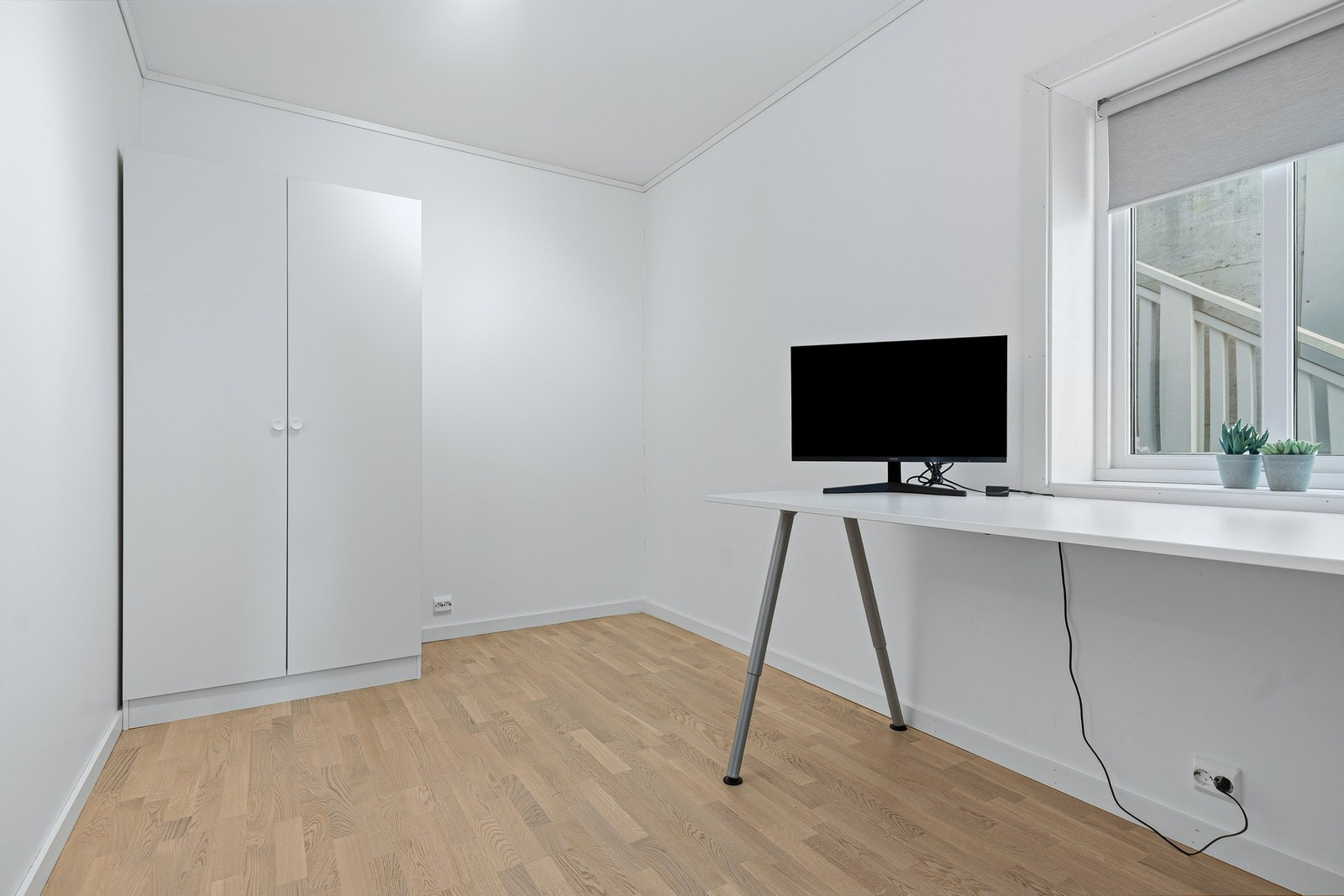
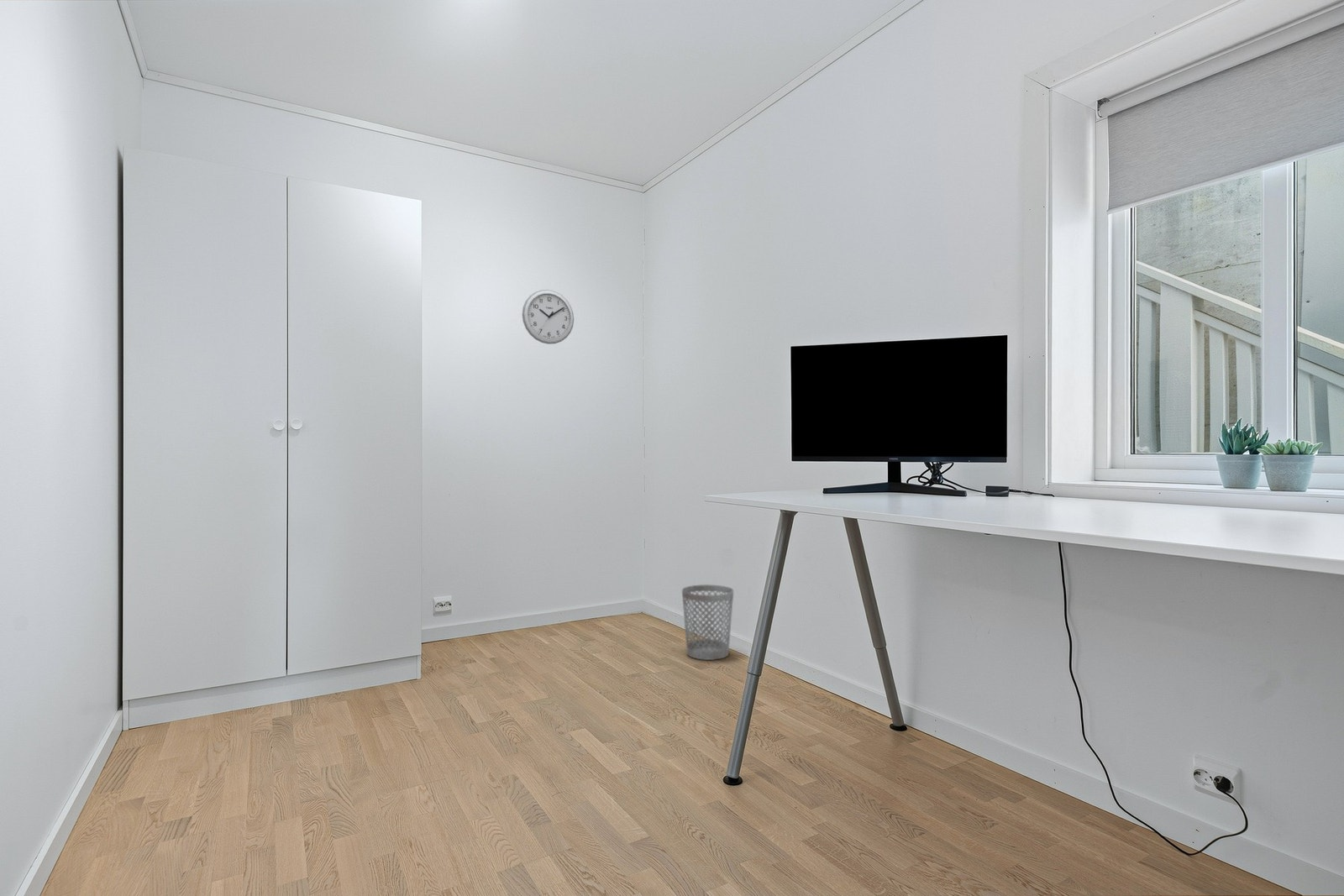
+ wall clock (549, 317)
+ wastebasket (707, 621)
